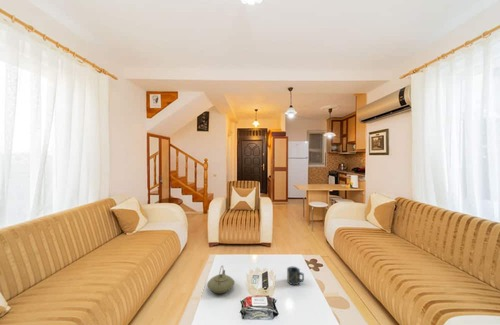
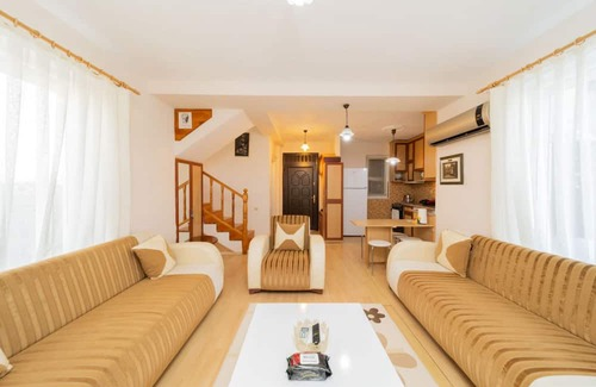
- teapot (221, 276)
- cup (295, 275)
